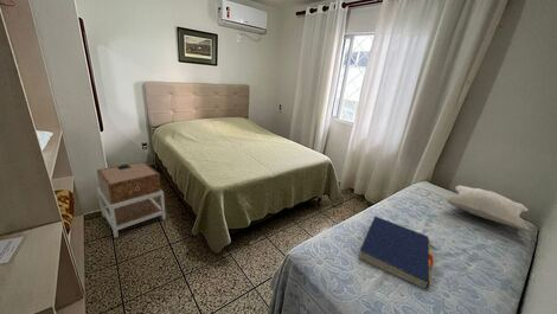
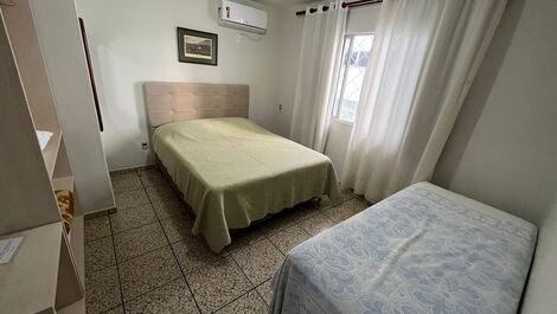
- book (398, 246)
- pillow (486, 204)
- nightstand (130, 194)
